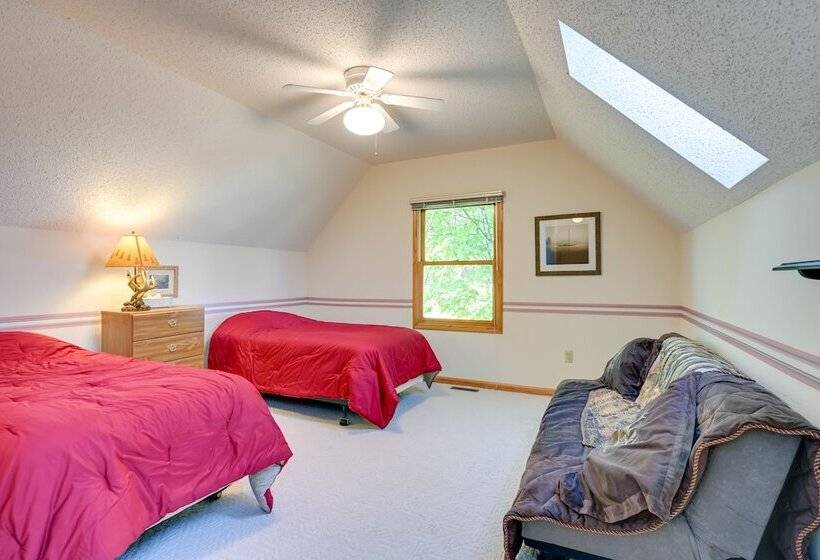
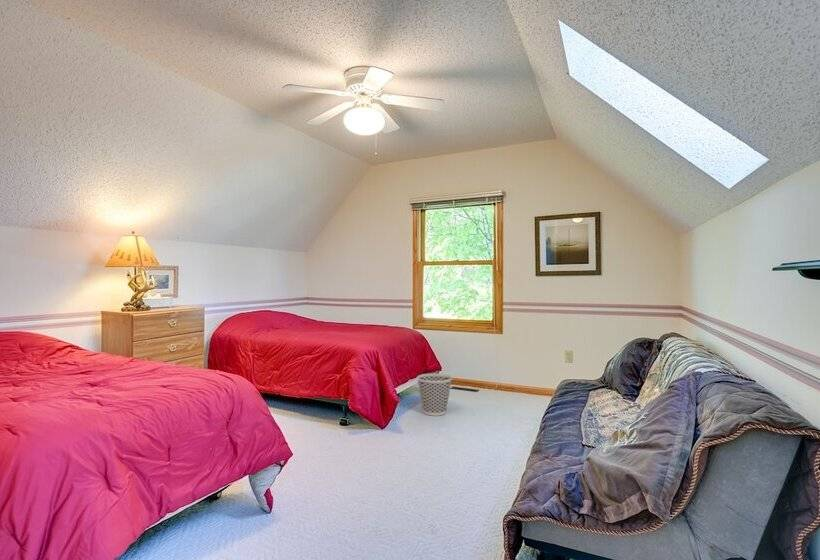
+ wastebasket (434, 394)
